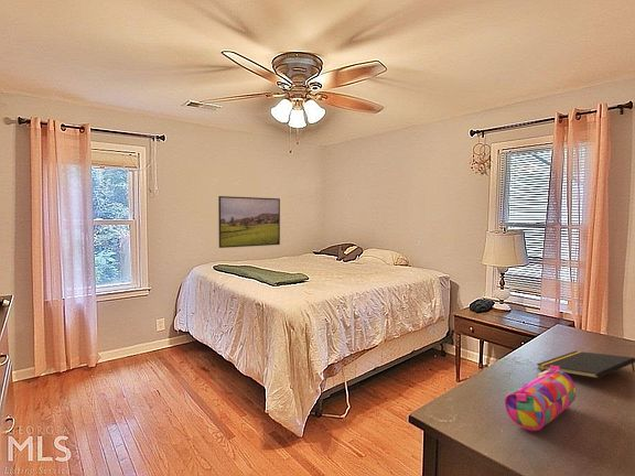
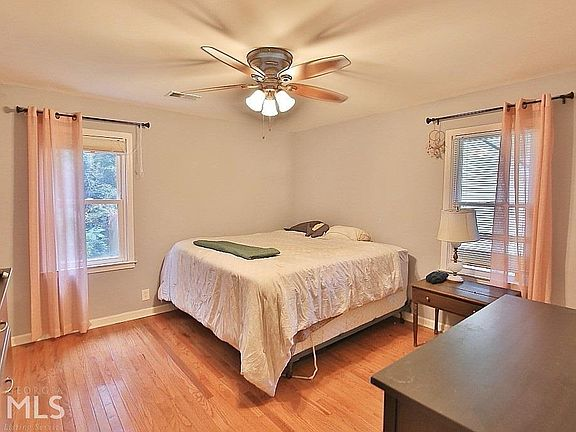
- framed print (250, 221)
- pencil case (541, 396)
- notepad (584, 363)
